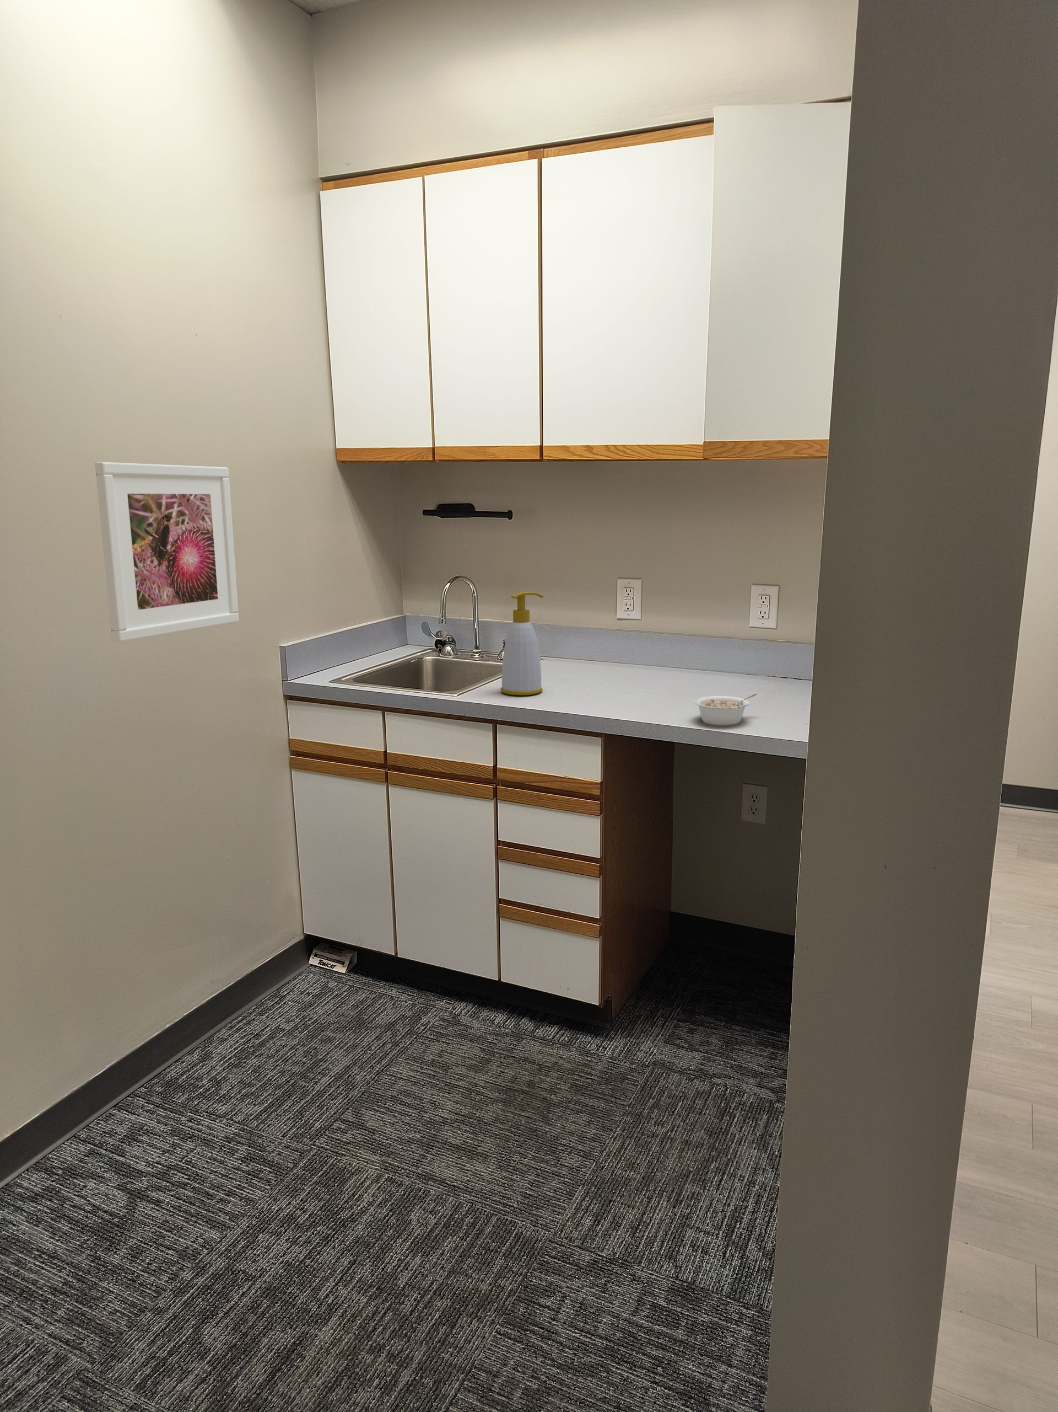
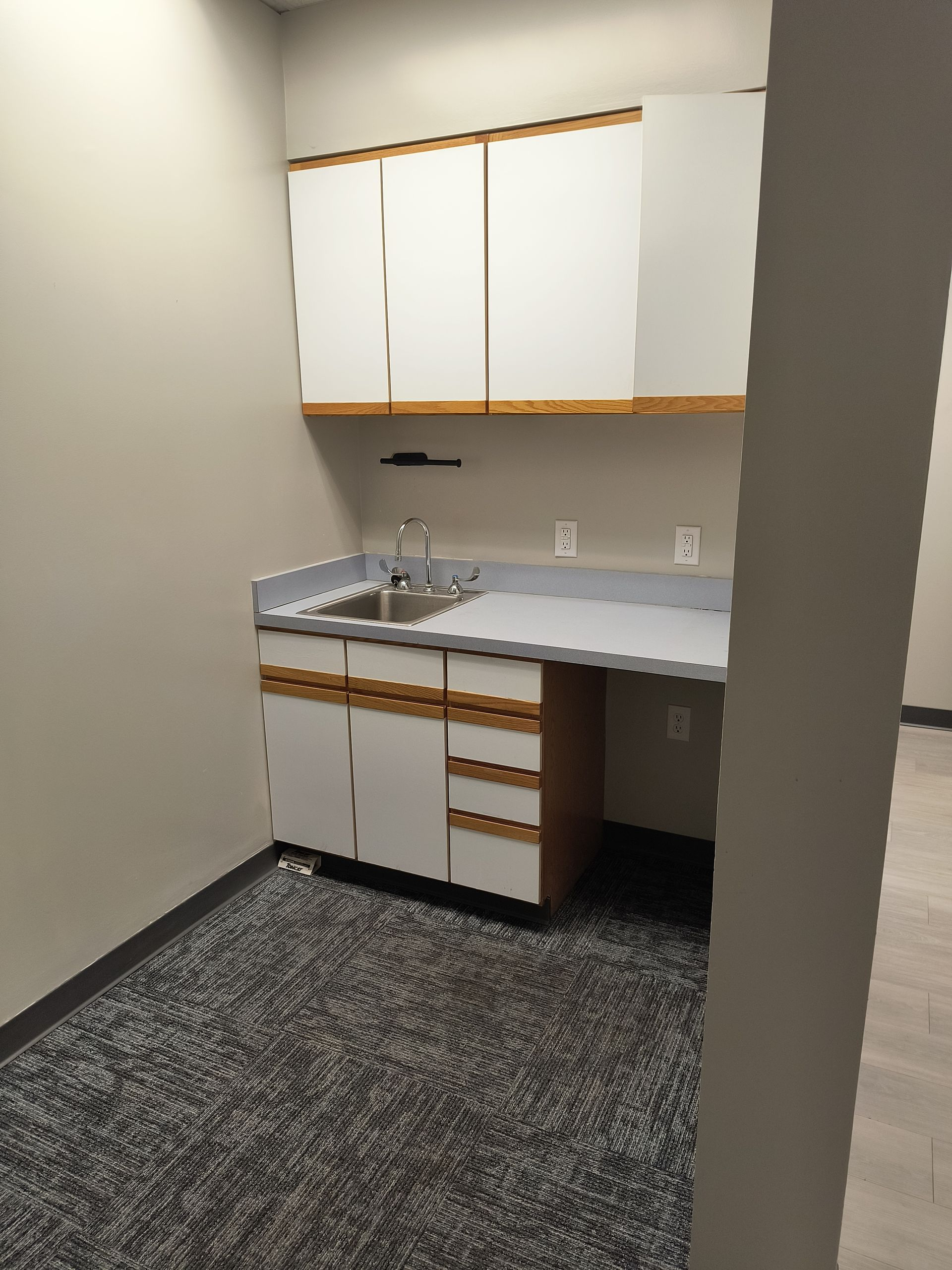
- legume (722, 708)
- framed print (173, 549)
- soap bottle (522, 643)
